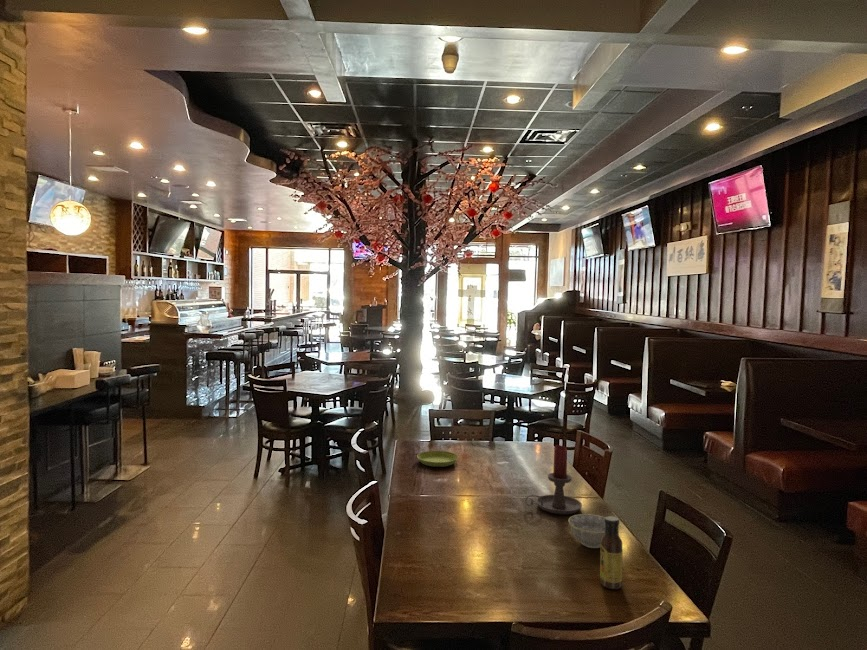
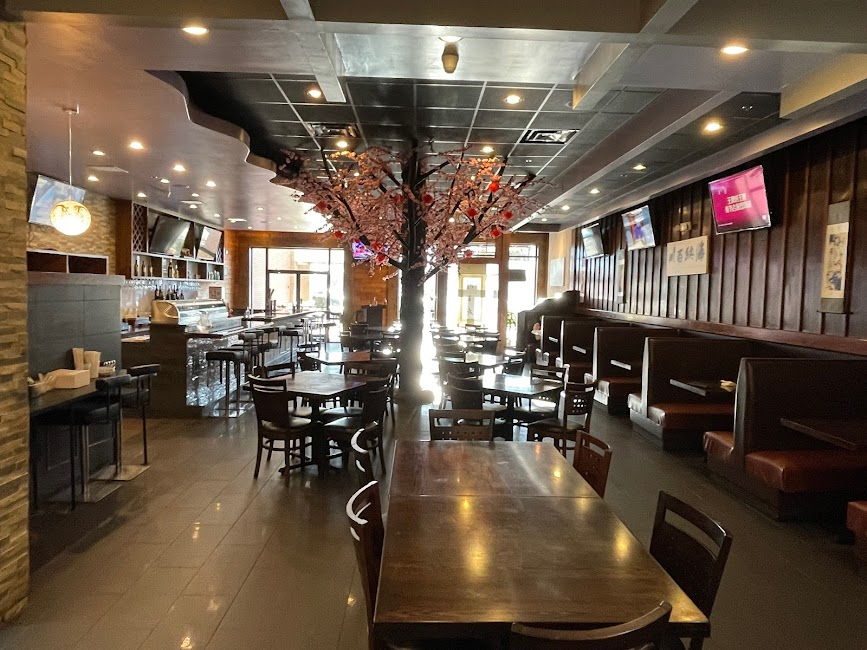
- sauce bottle (611, 551)
- bowl (591, 533)
- candle holder (553, 477)
- saucer (437, 459)
